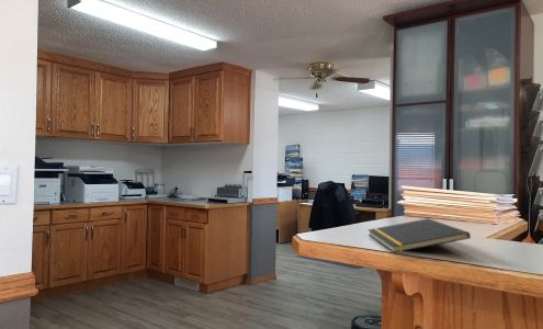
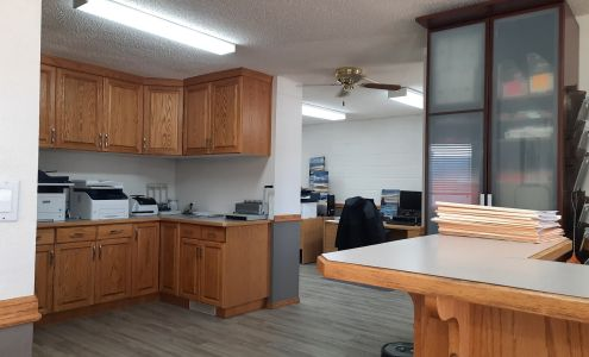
- notepad (412, 234)
